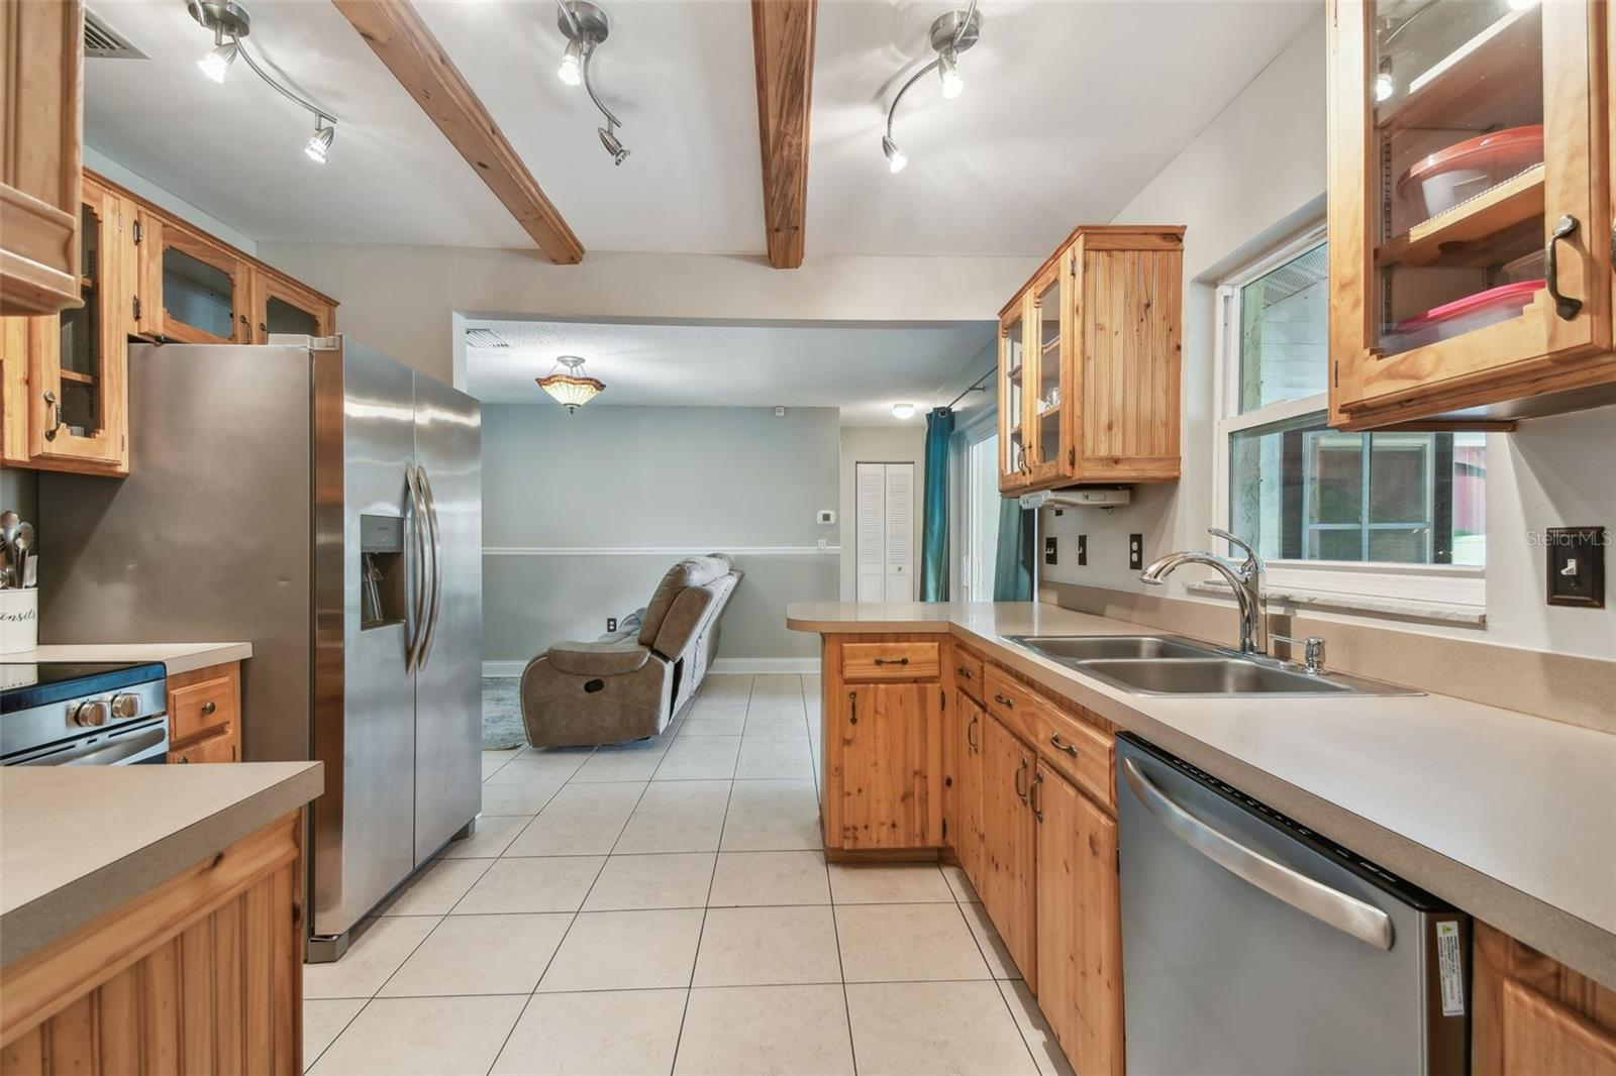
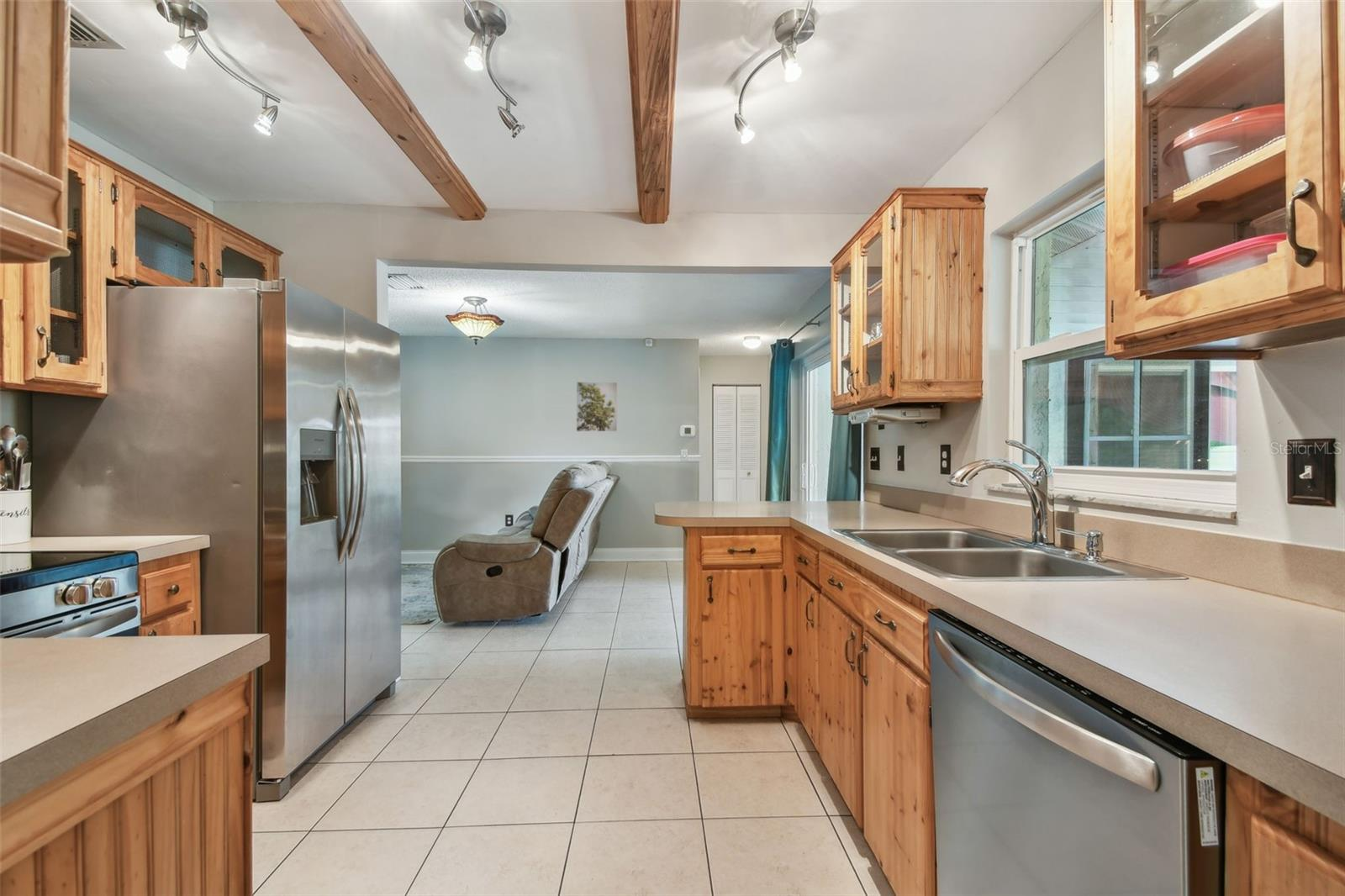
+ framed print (597, 407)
